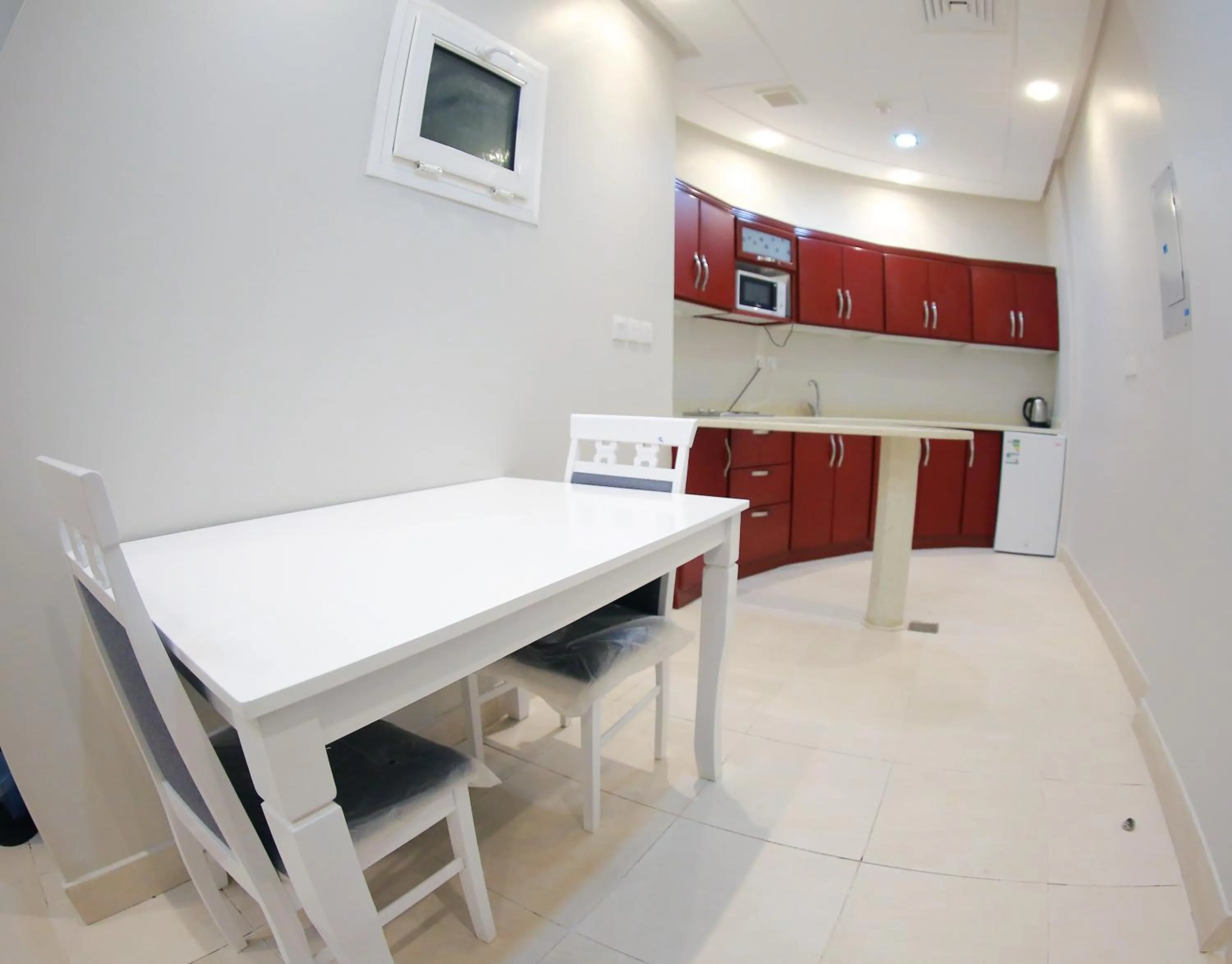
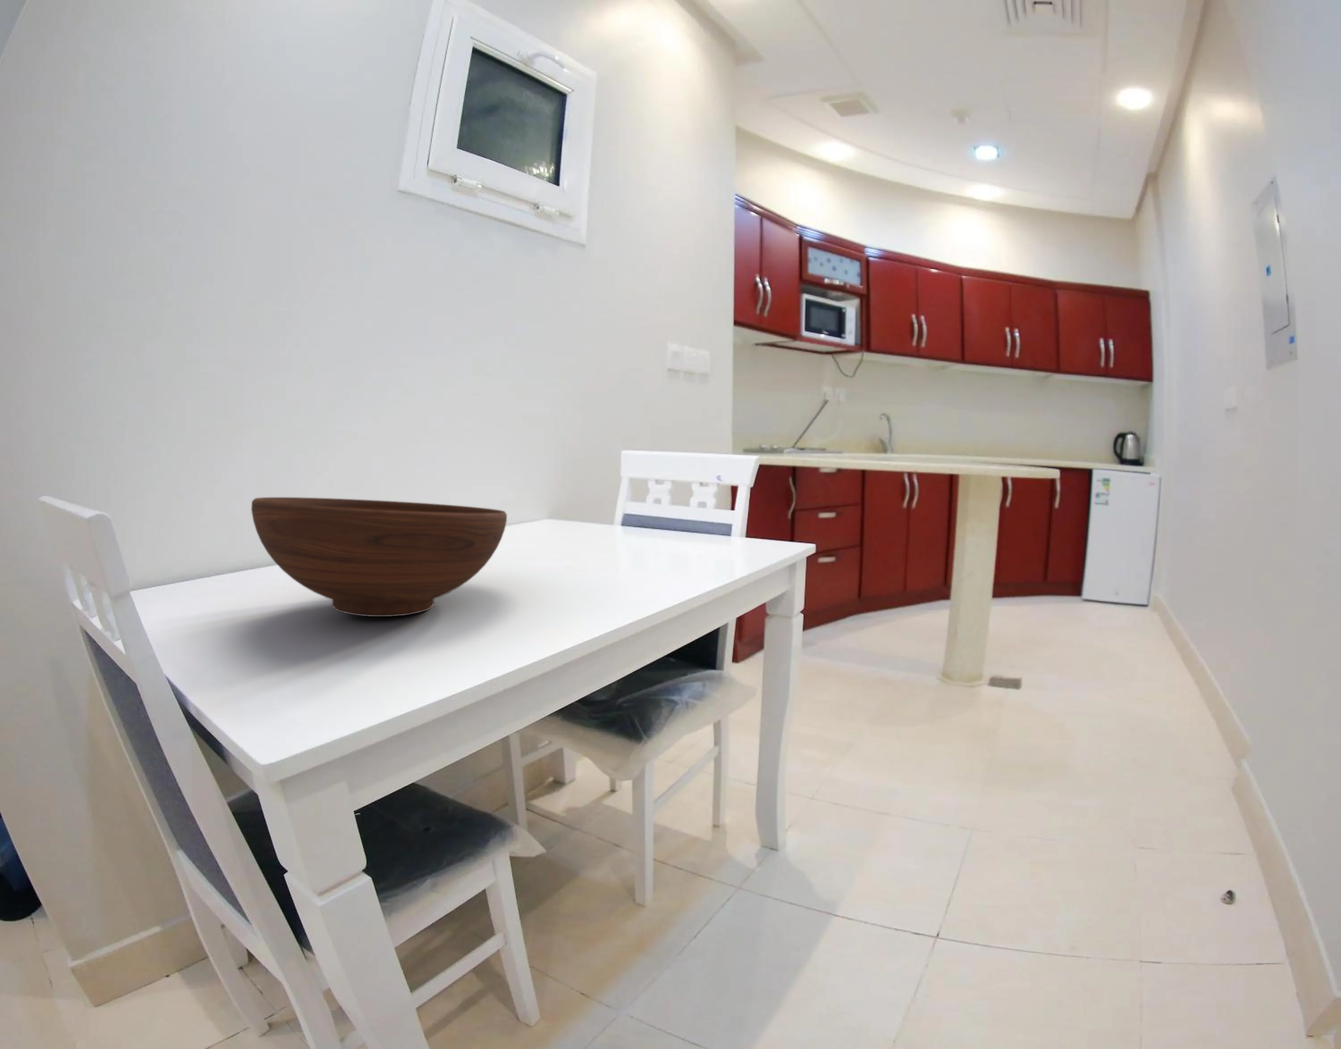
+ fruit bowl (386, 557)
